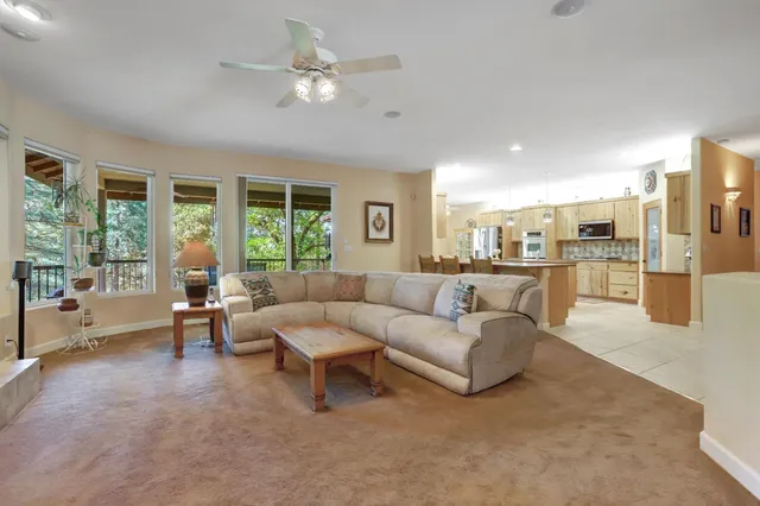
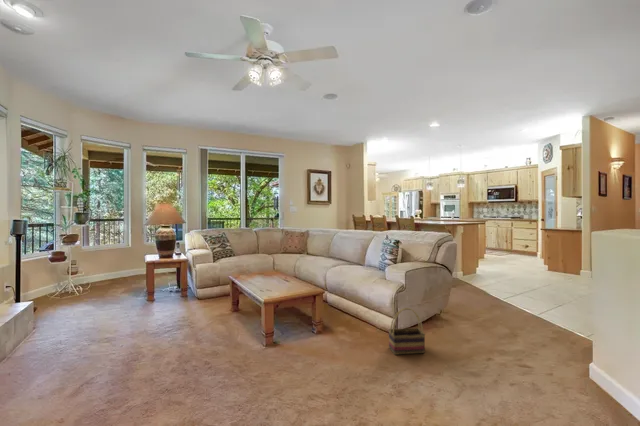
+ basket (406, 328)
